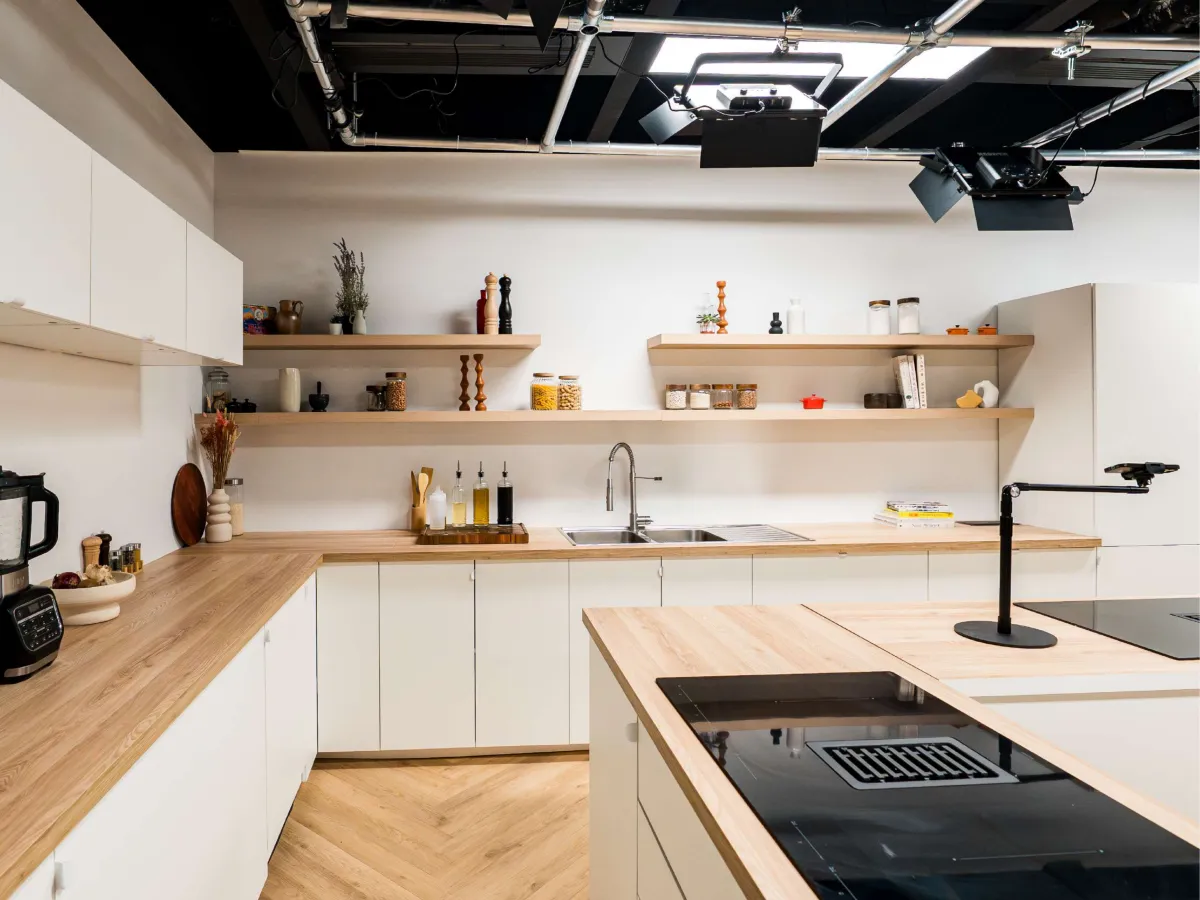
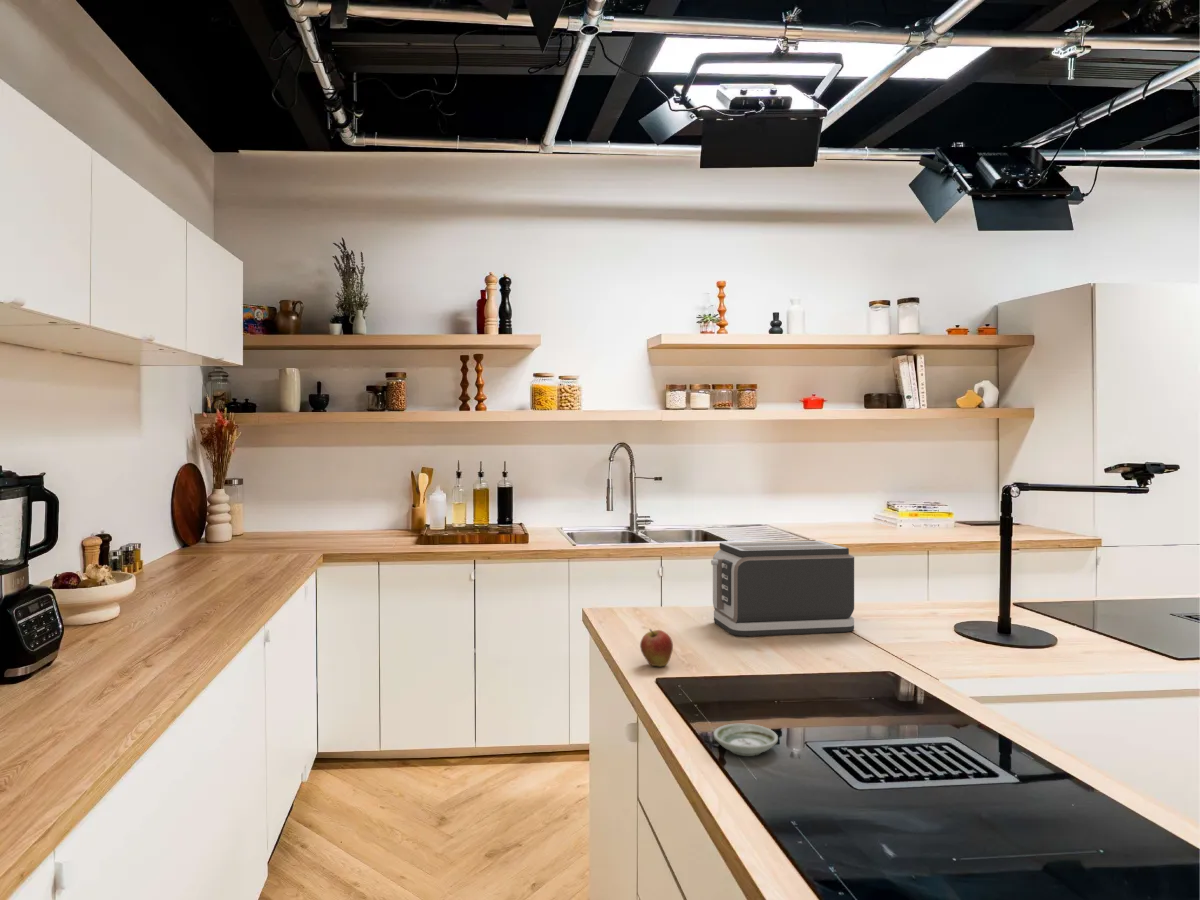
+ toaster (777, 585)
+ fruit (656, 646)
+ saucer (745, 742)
